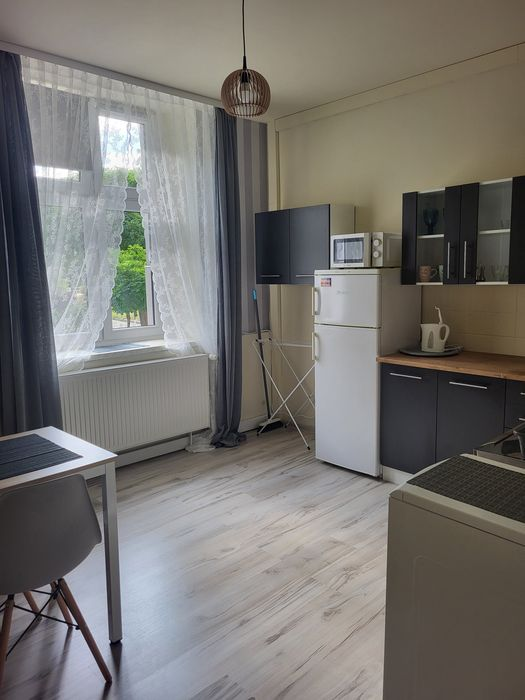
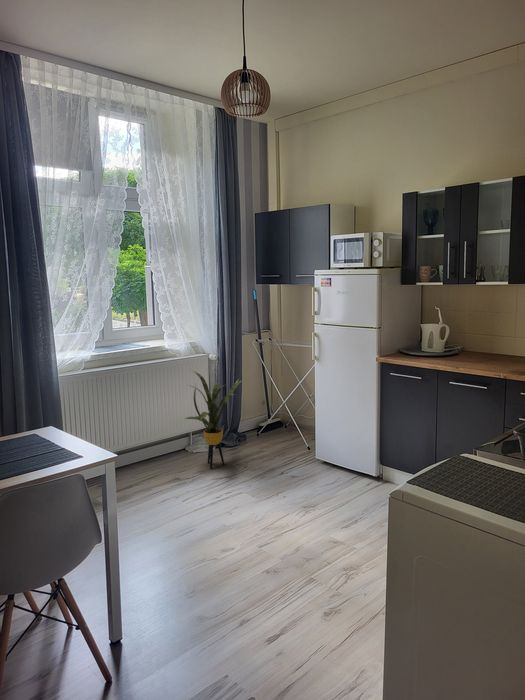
+ house plant (213, 419)
